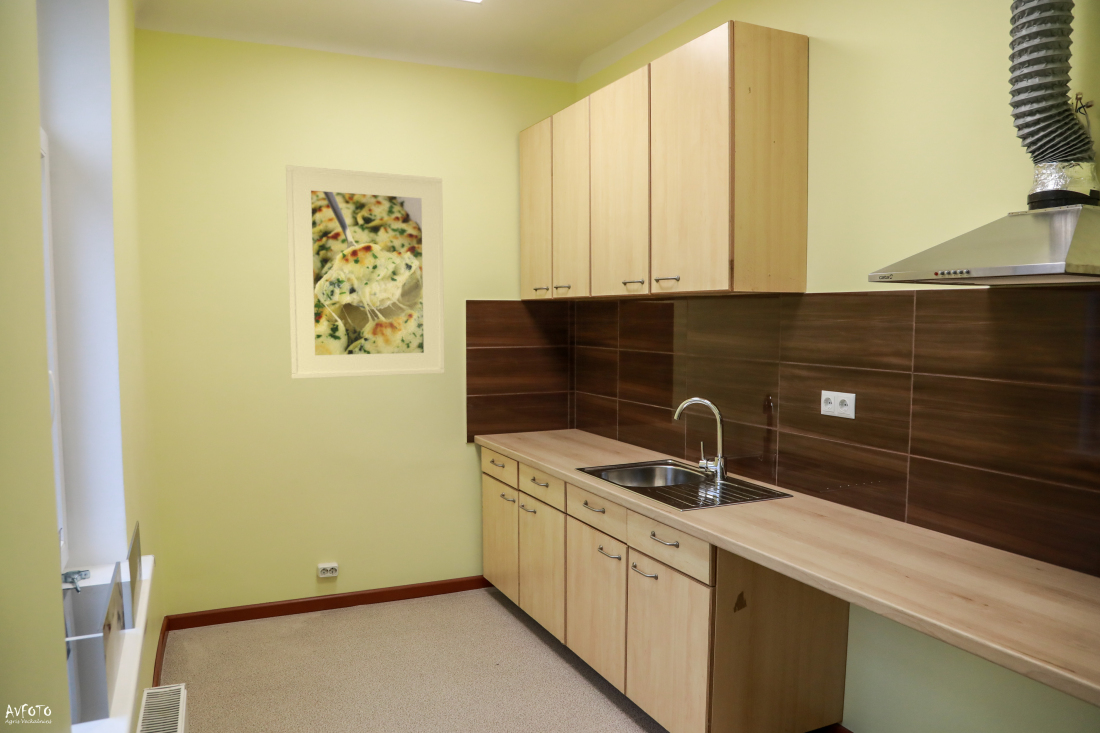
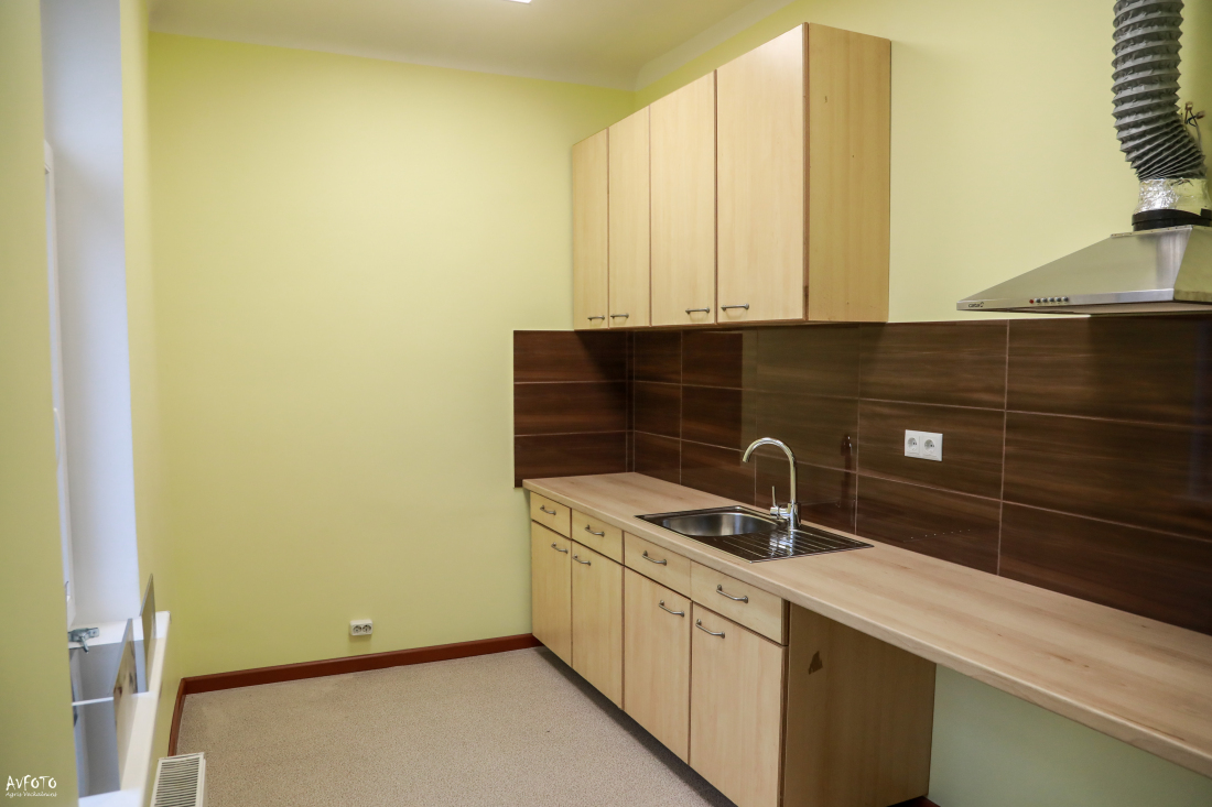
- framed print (369, 274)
